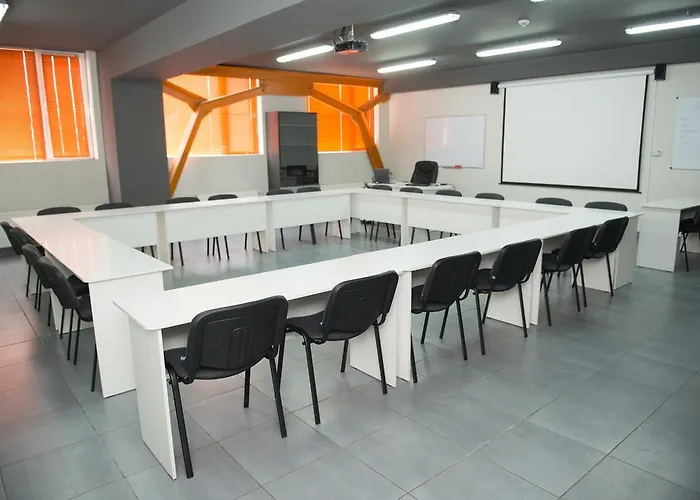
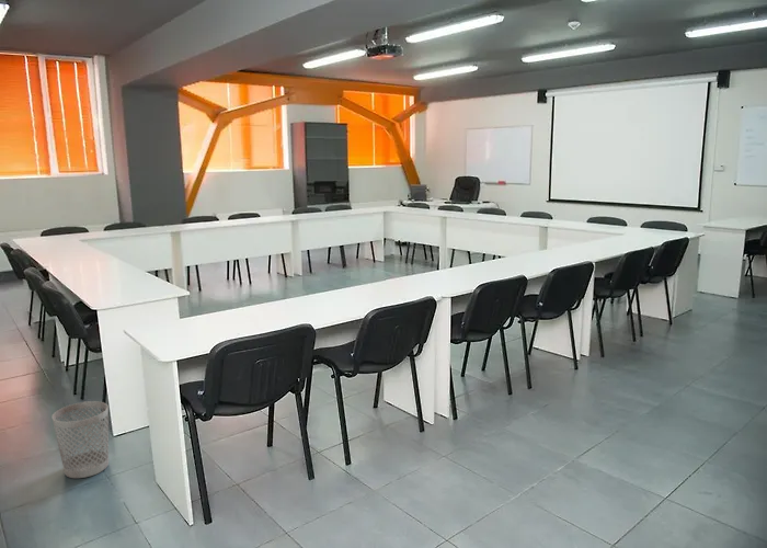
+ wastebasket (83, 439)
